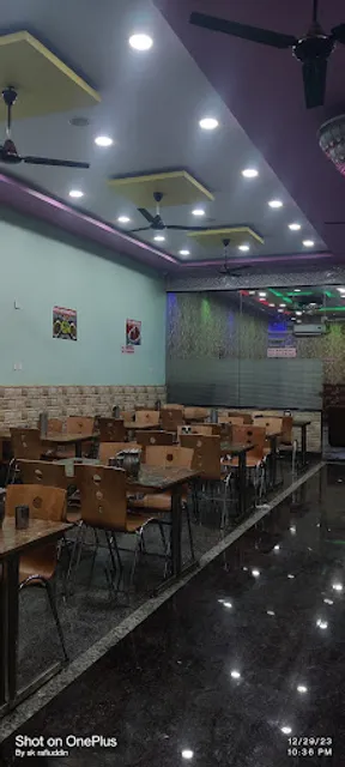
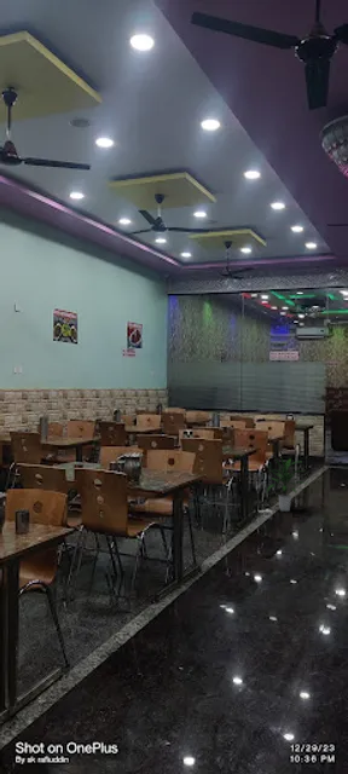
+ indoor plant (285, 483)
